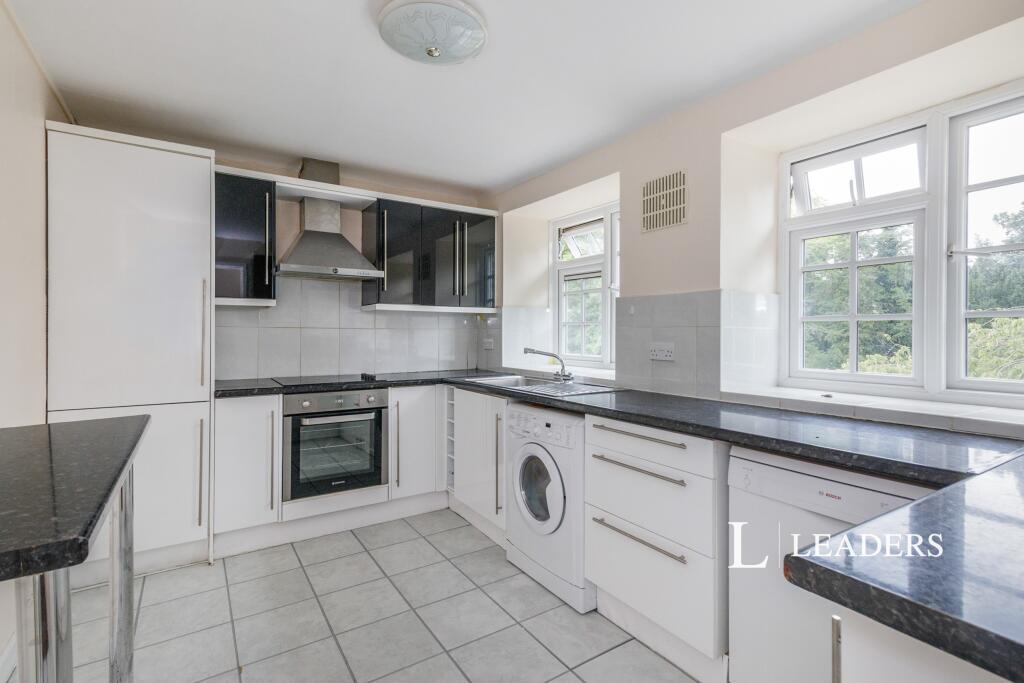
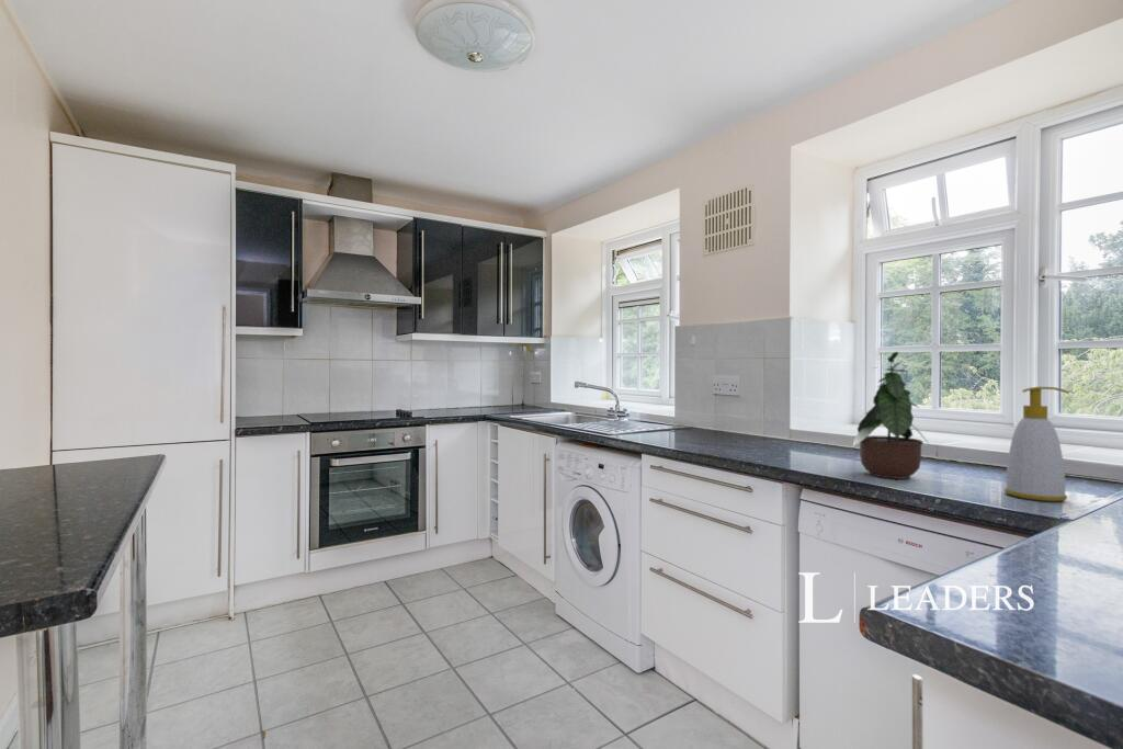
+ potted plant (888, 413)
+ soap bottle (1035, 441)
